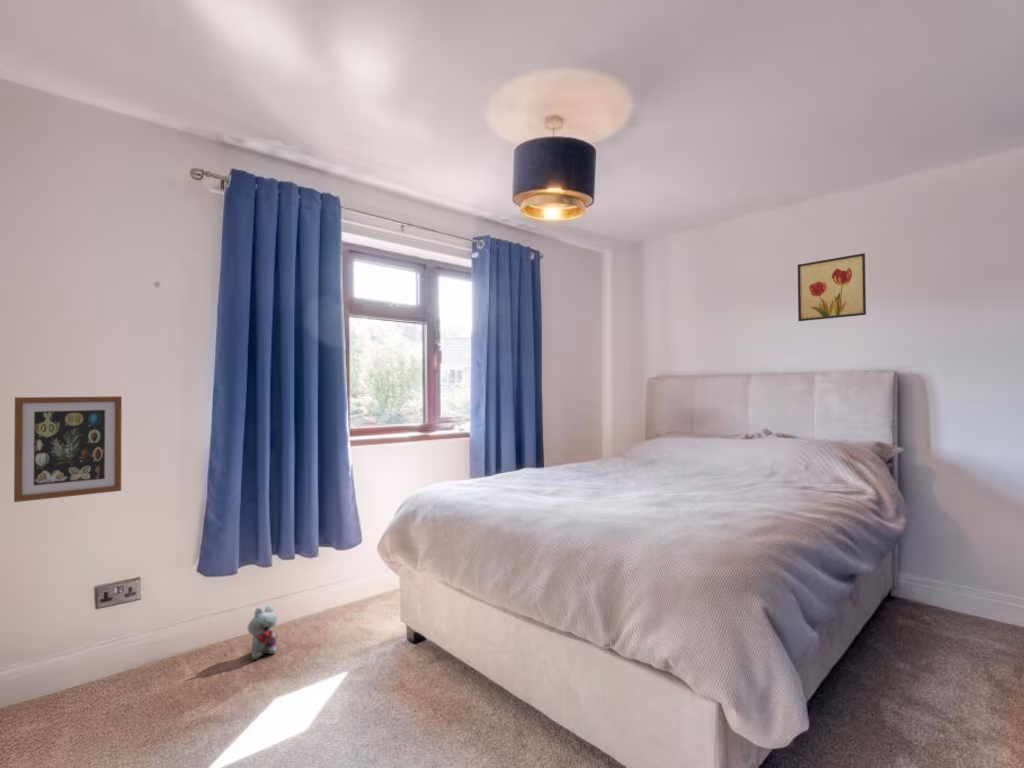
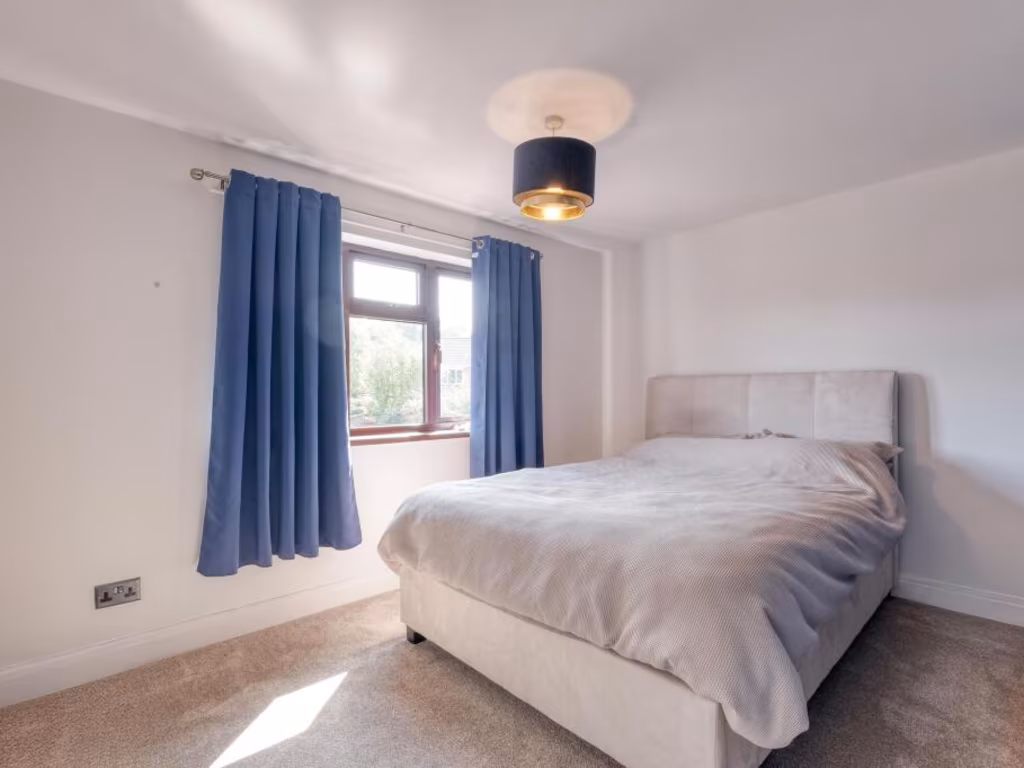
- wall art (70, 446)
- plush toy (262, 629)
- wall art (830, 288)
